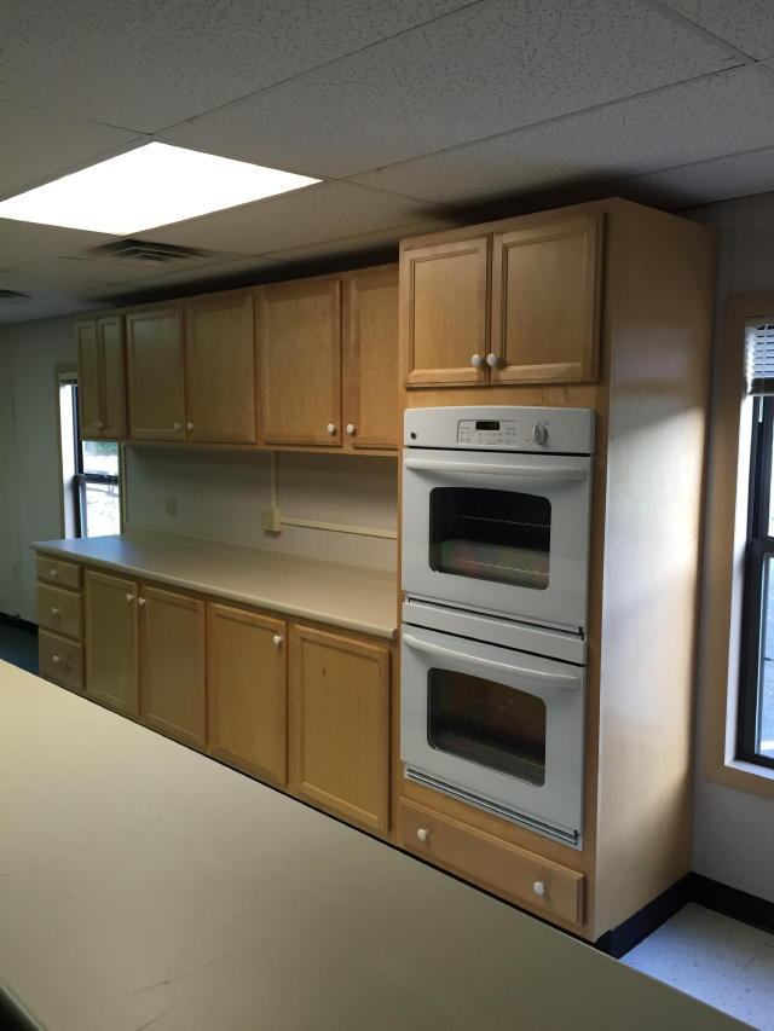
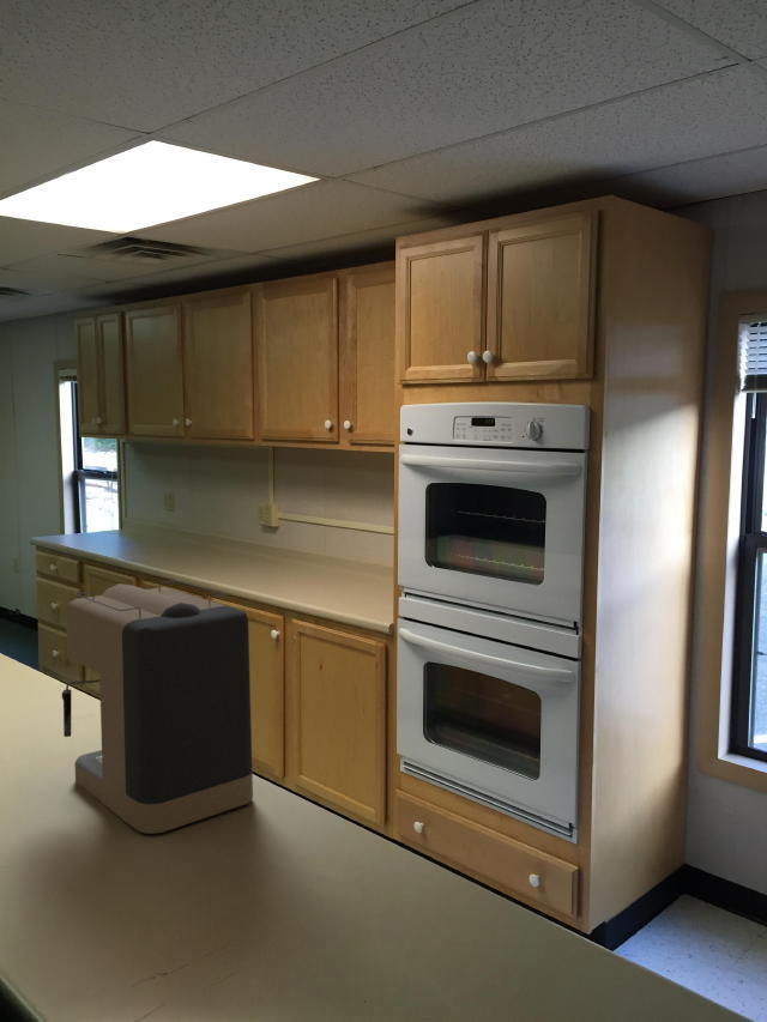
+ coffee maker (141, 690)
